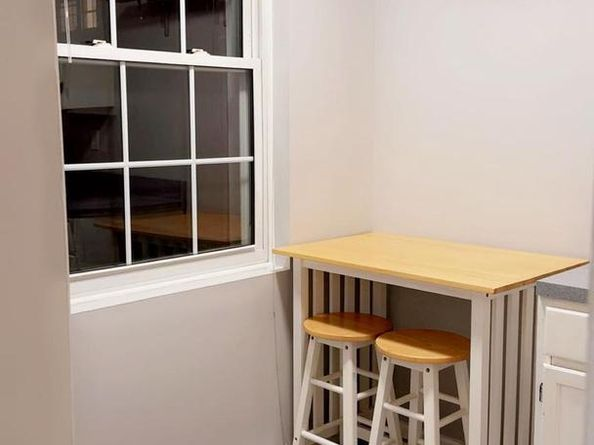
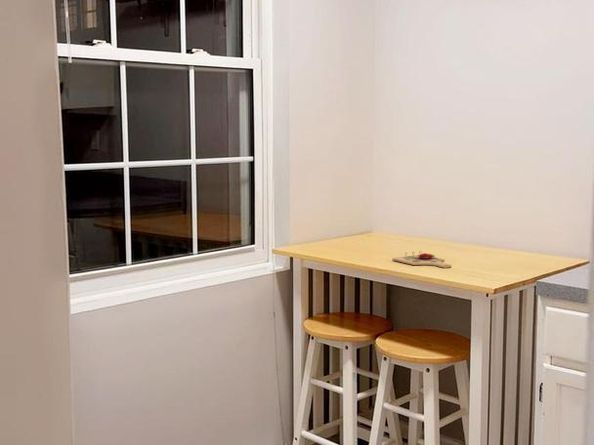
+ cutting board (427, 259)
